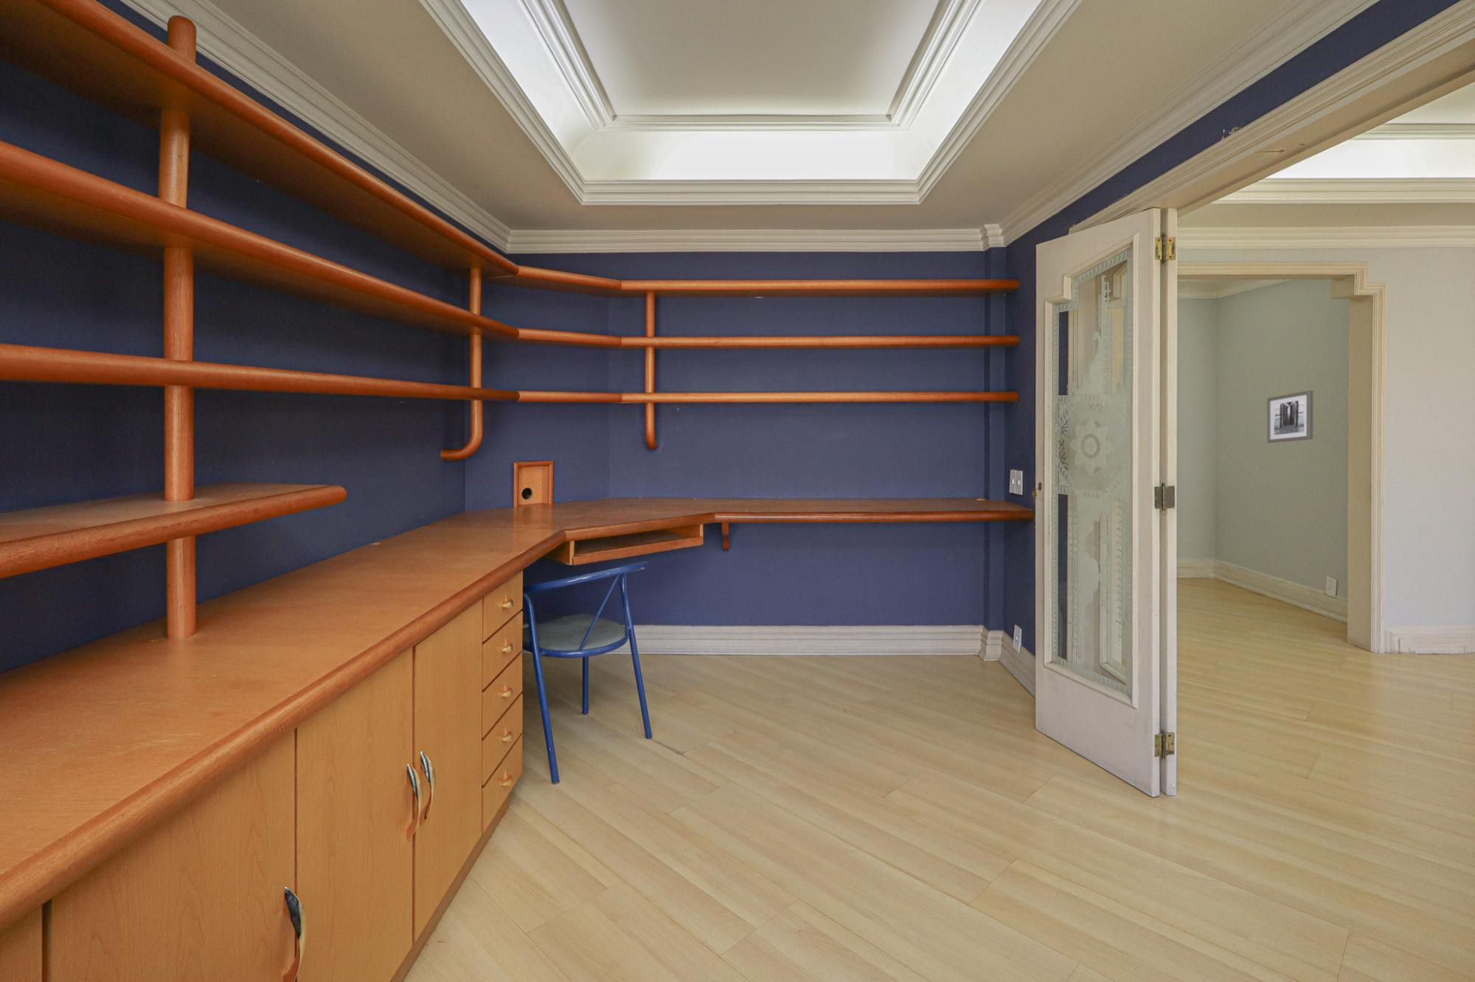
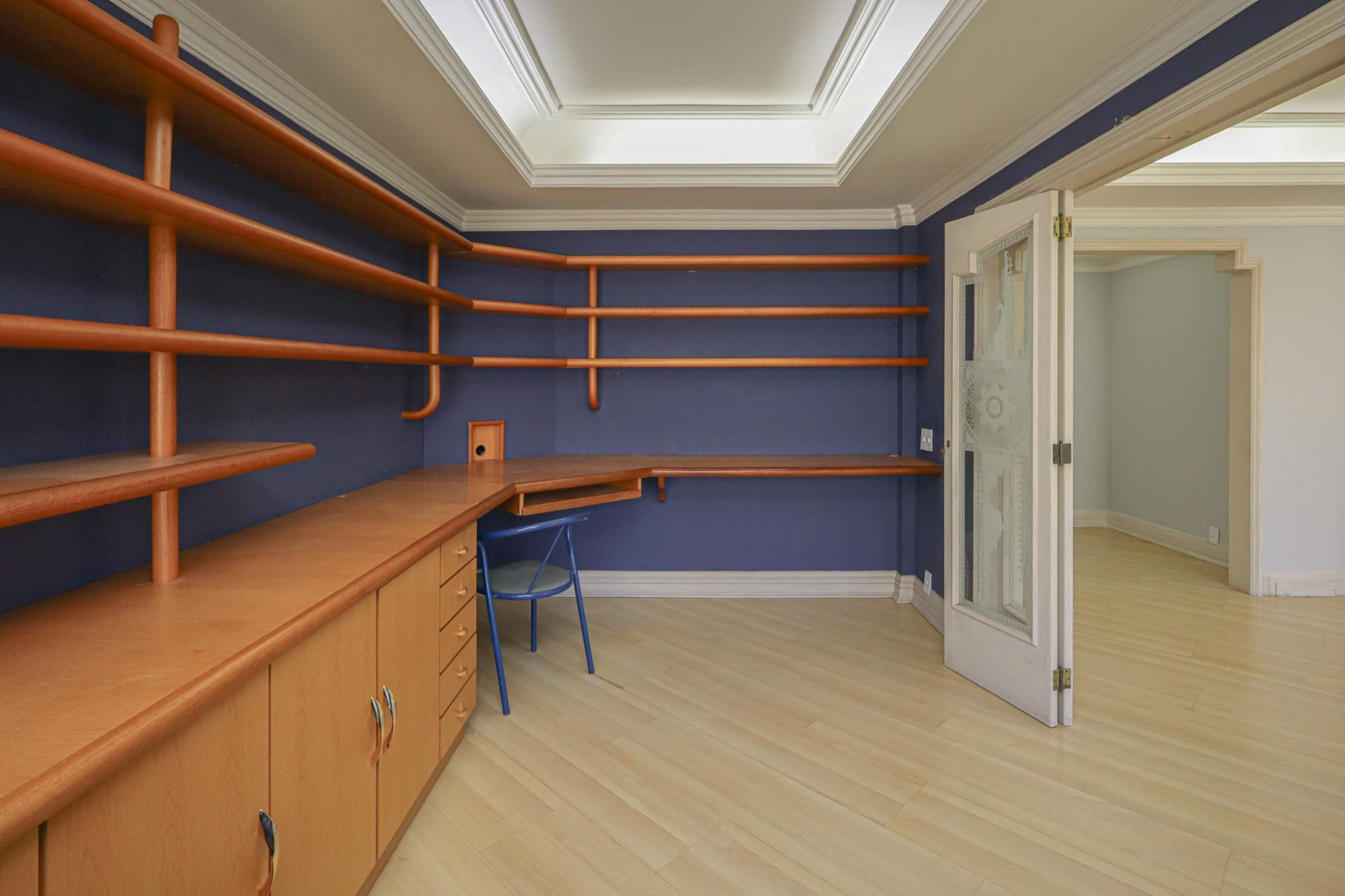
- wall art (1290, 418)
